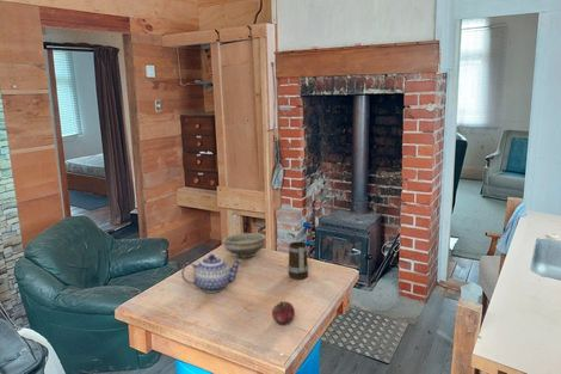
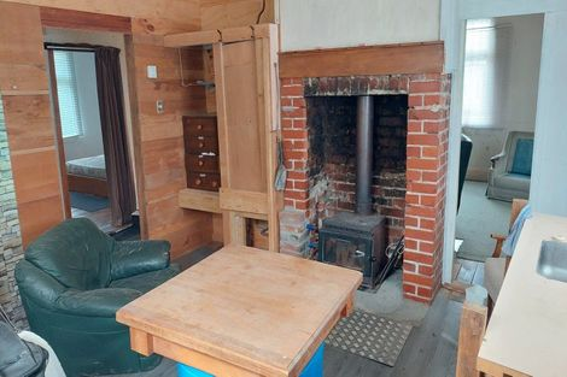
- teapot (211, 271)
- bowl (245, 246)
- mug (298, 260)
- apple (283, 312)
